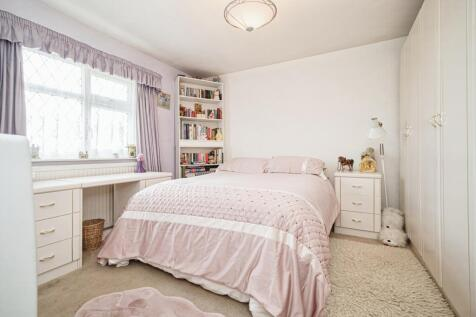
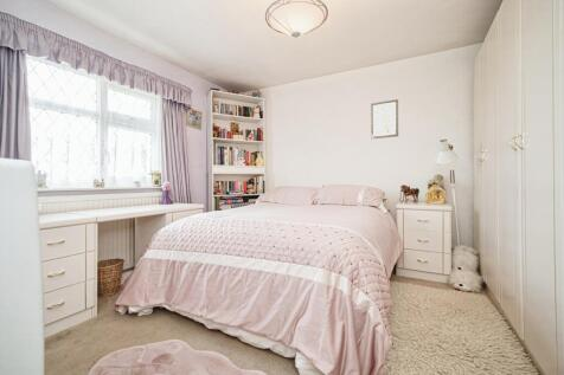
+ wall art (384, 119)
